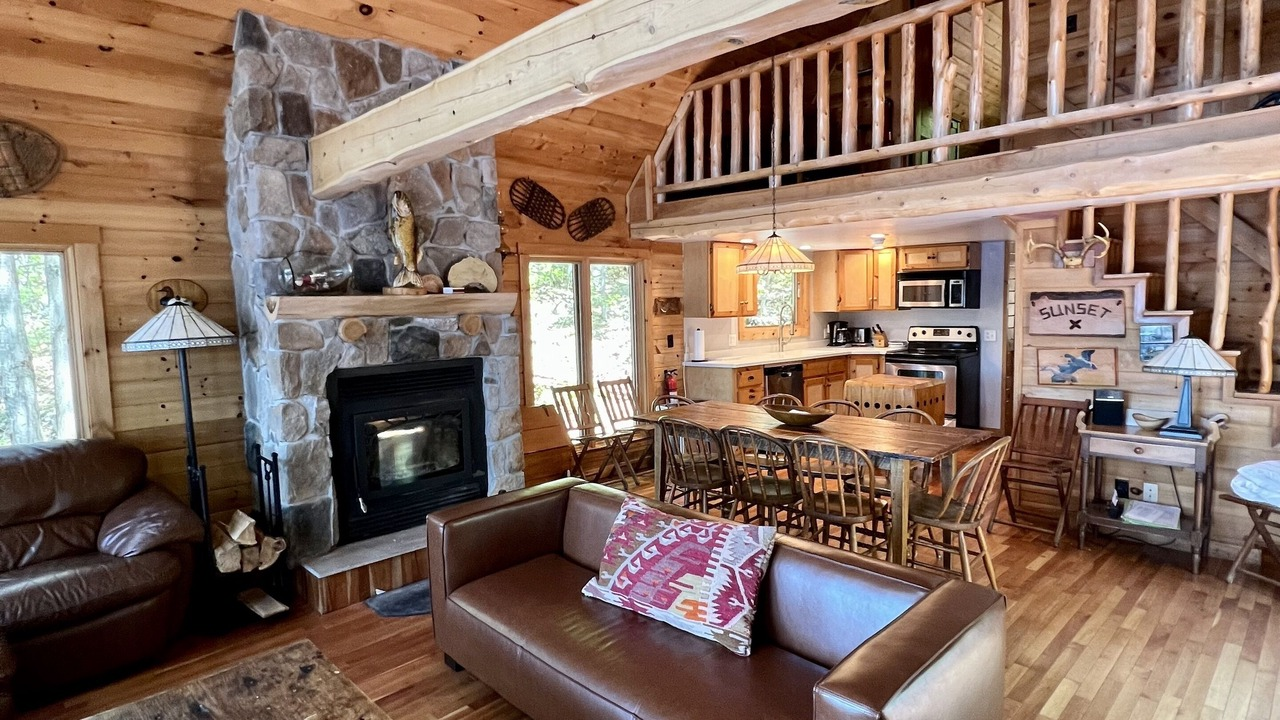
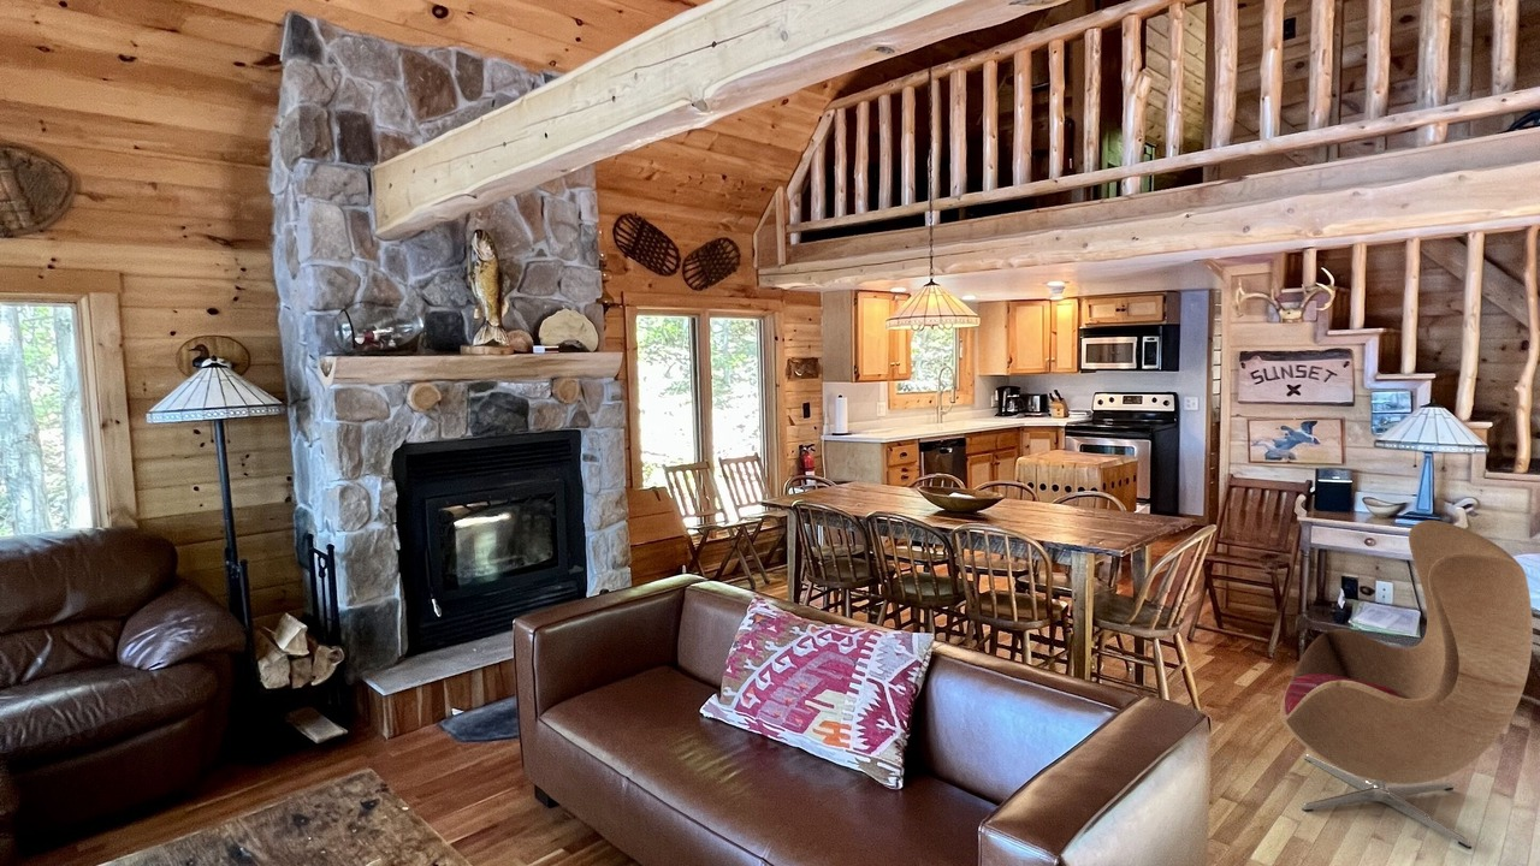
+ armchair (1396, 669)
